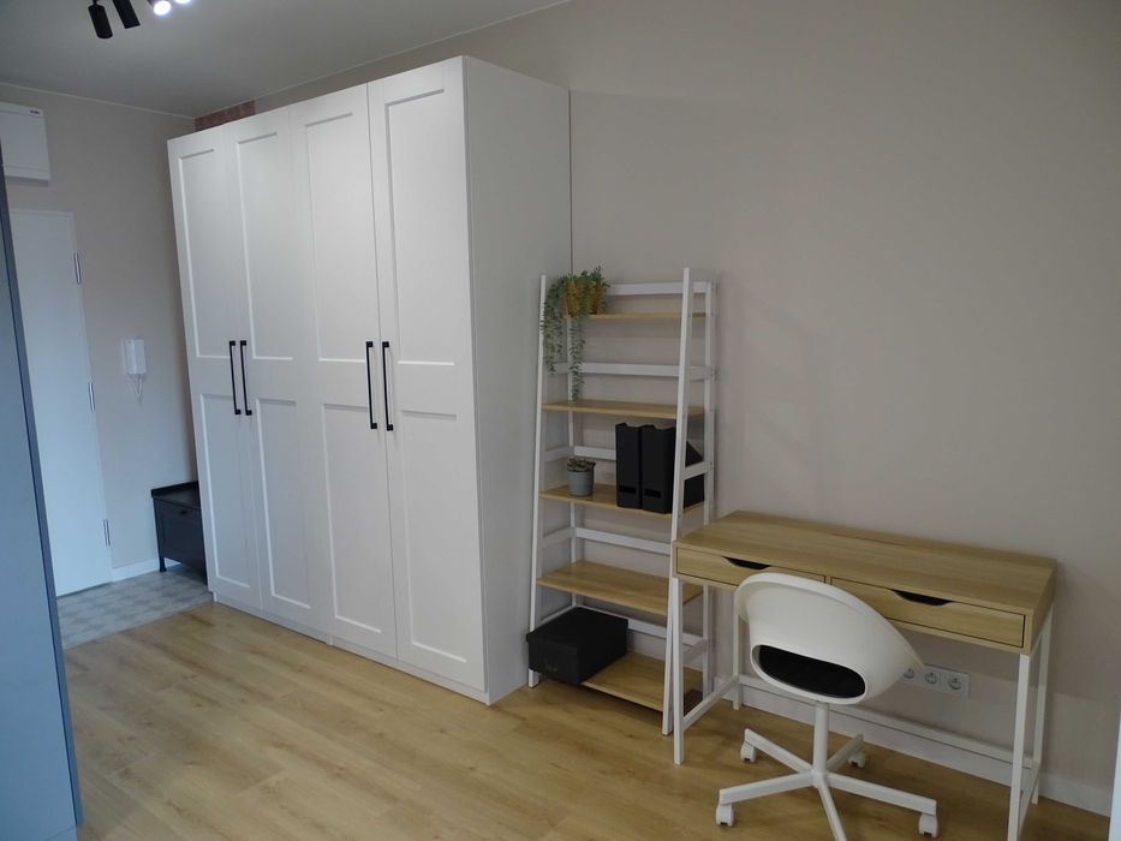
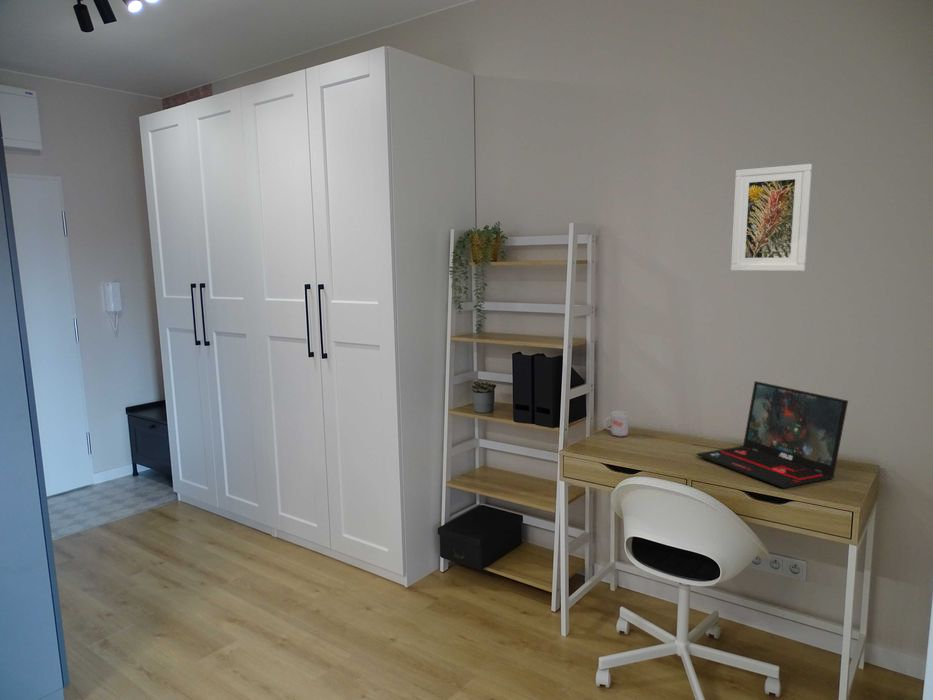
+ laptop (767, 430)
+ mug (616, 421)
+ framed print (769, 219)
